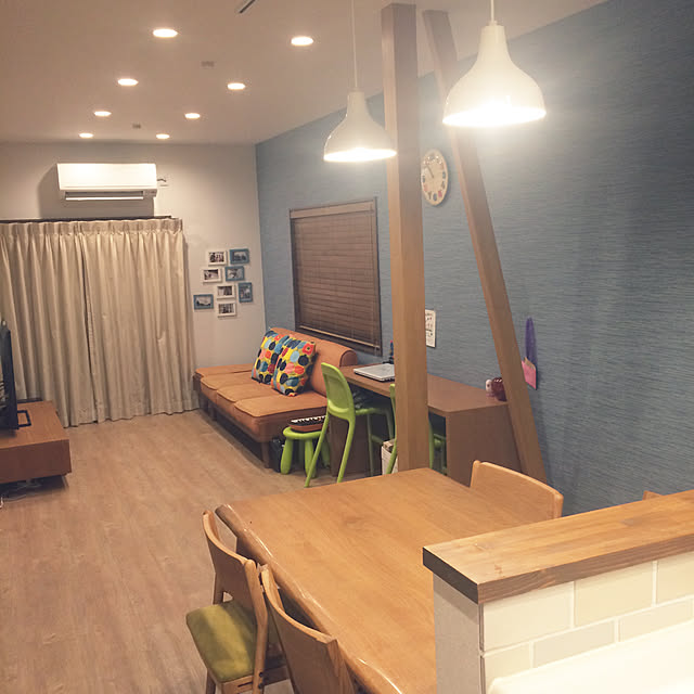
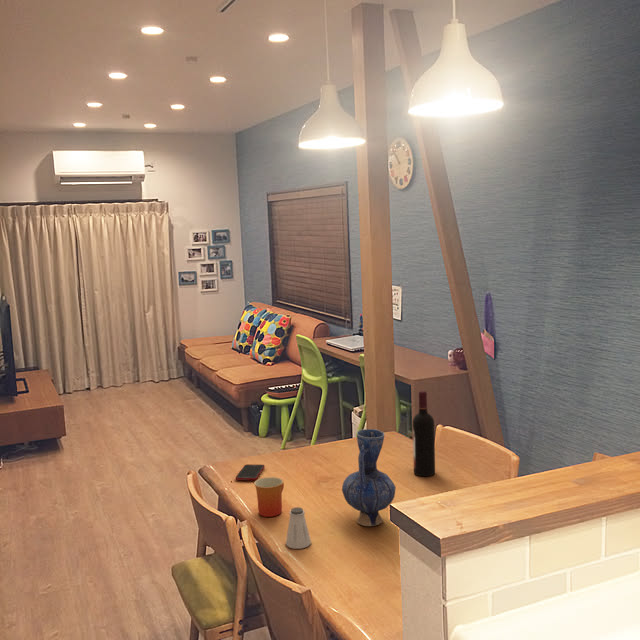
+ vase (368, 476)
+ saltshaker (297, 526)
+ cell phone (250, 472)
+ wine bottle (423, 432)
+ mug (269, 495)
